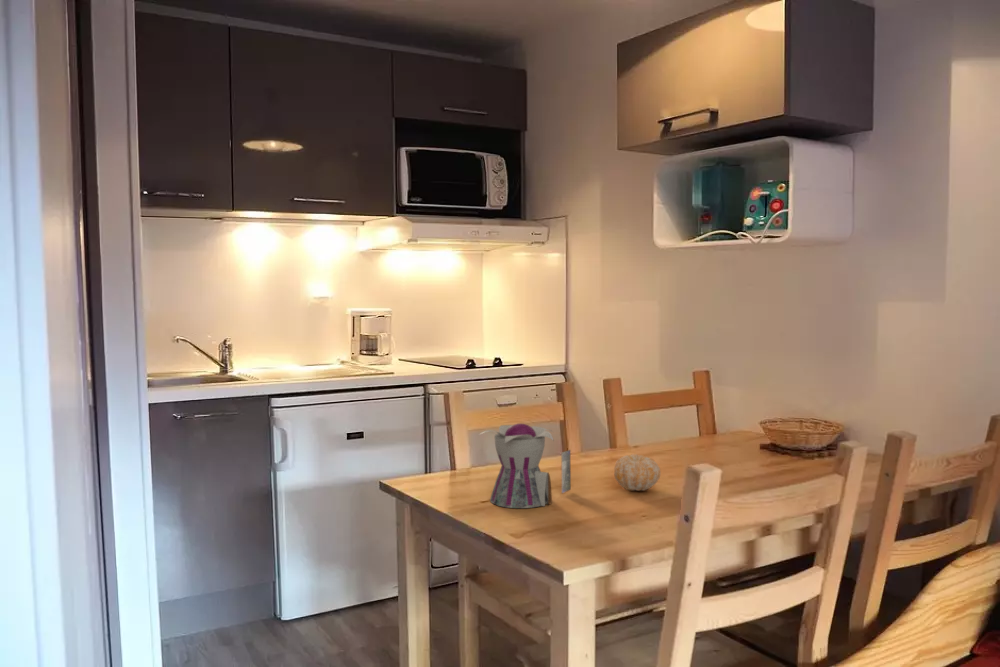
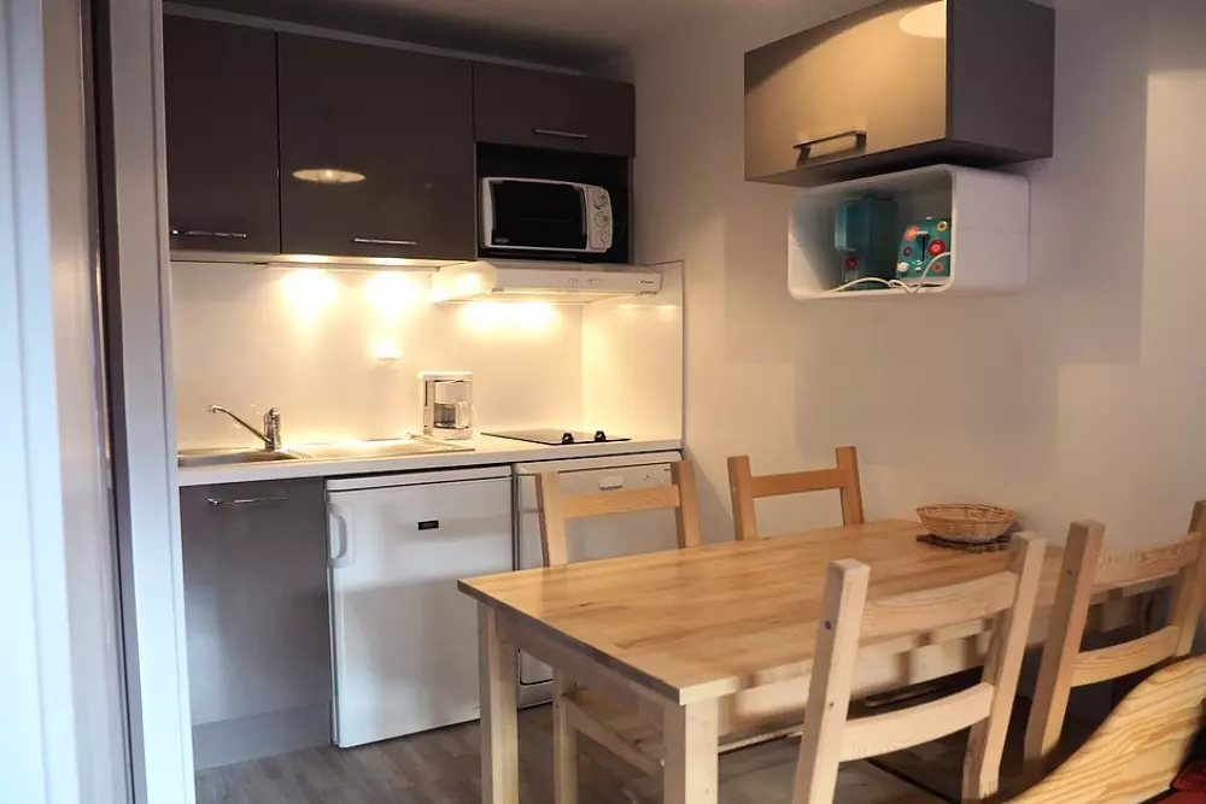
- fruit (636, 473)
- teapot (527, 460)
